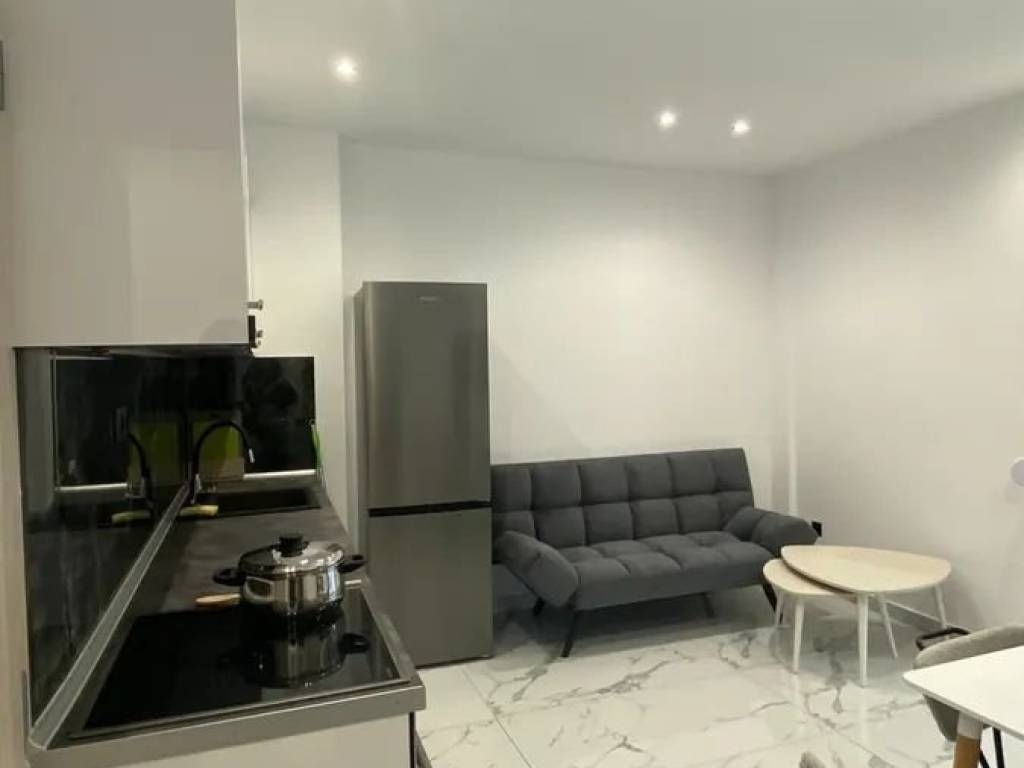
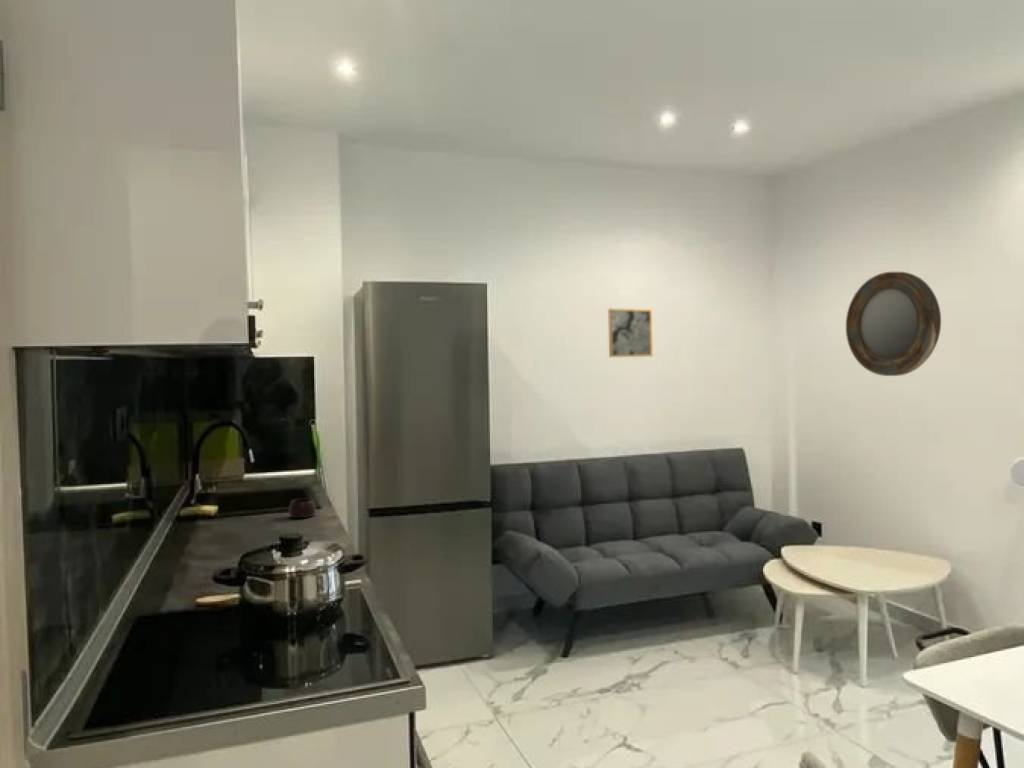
+ home mirror (889, 324)
+ wall art (630, 332)
+ mug (302, 508)
